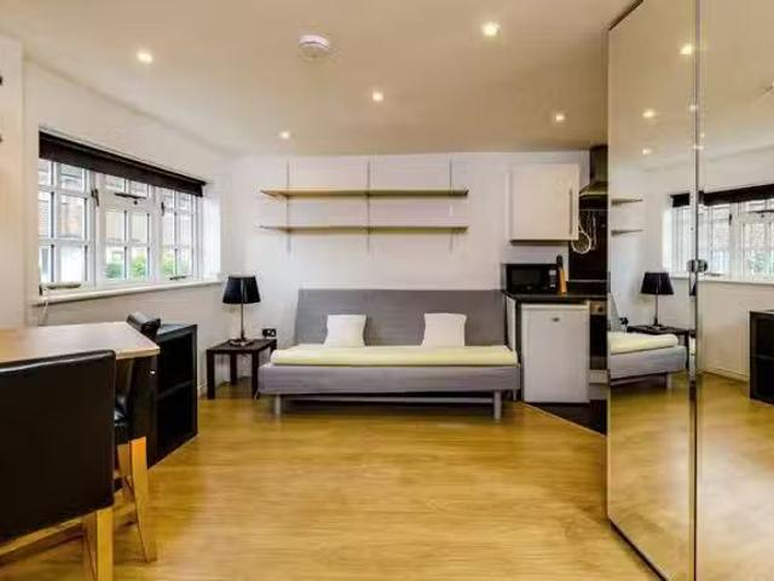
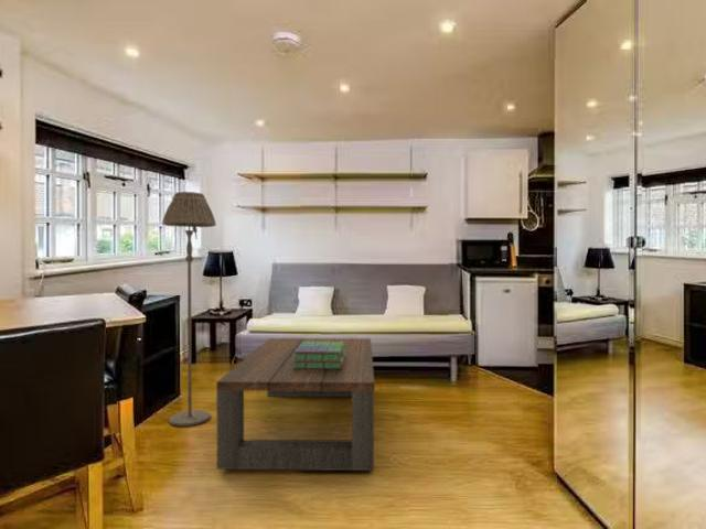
+ coffee table (310, 389)
+ floor lamp (190, 306)
+ stack of books (320, 353)
